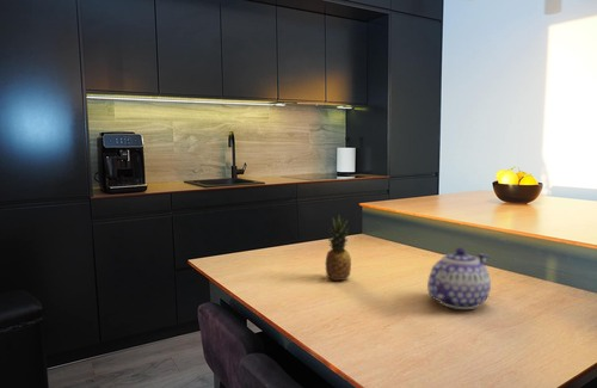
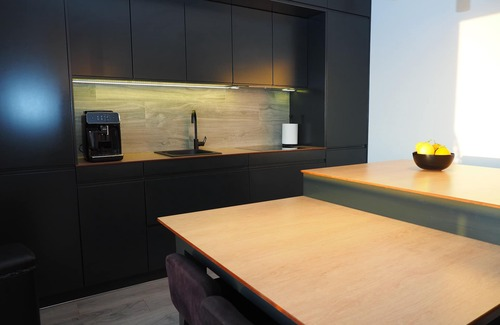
- fruit (338, 246)
- teapot (460, 275)
